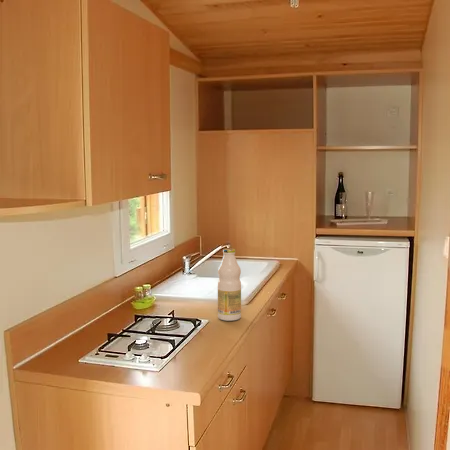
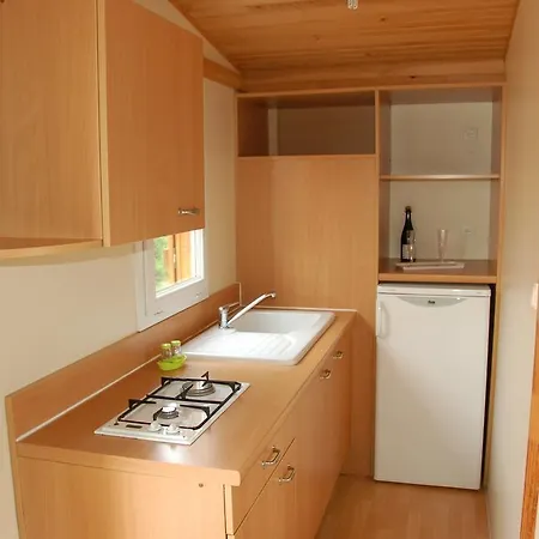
- bottle (229, 283)
